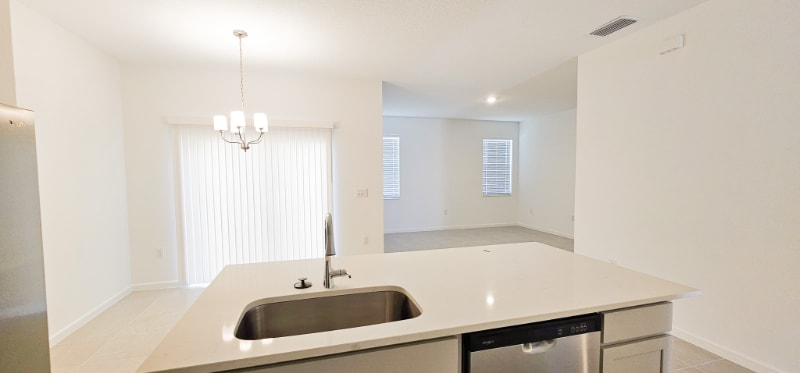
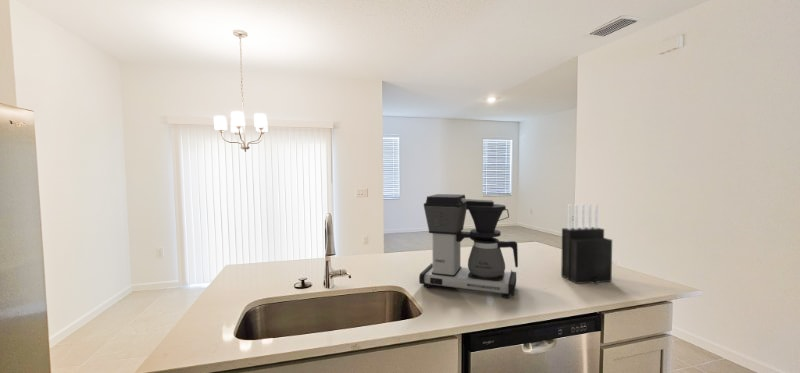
+ knife block (588, 242)
+ coffee maker (471, 239)
